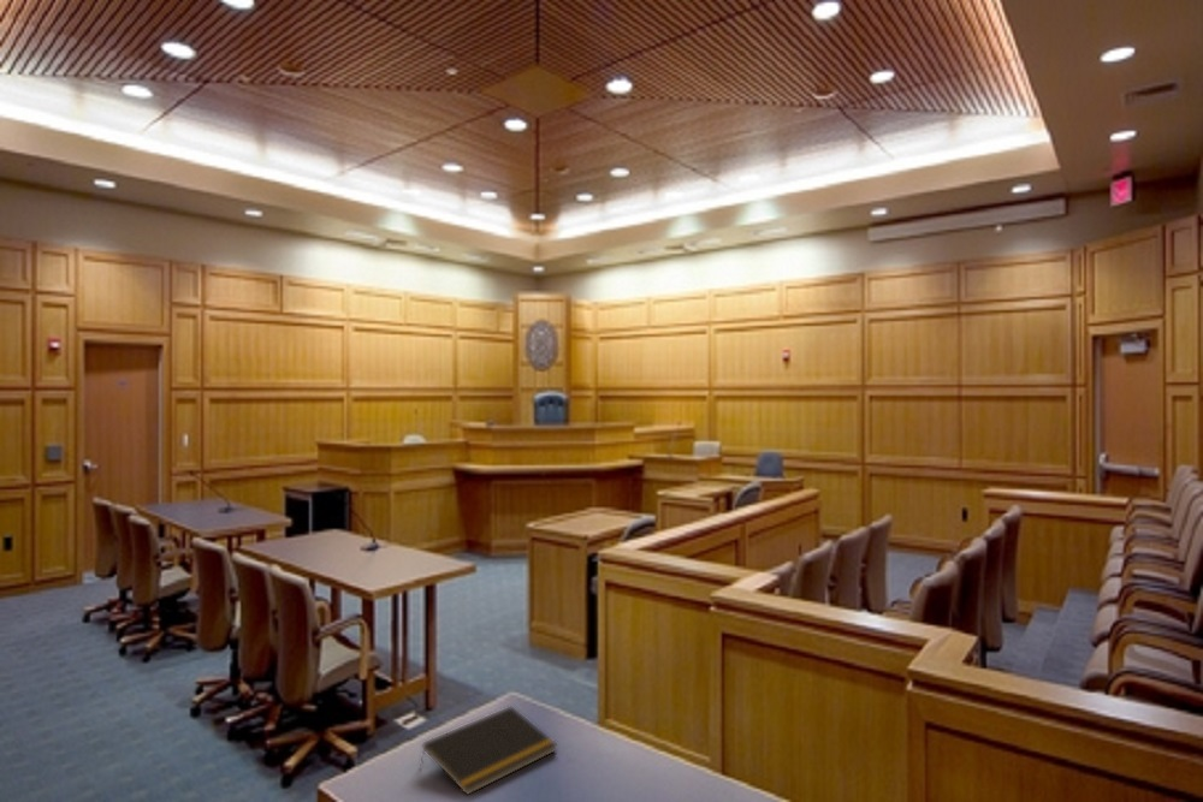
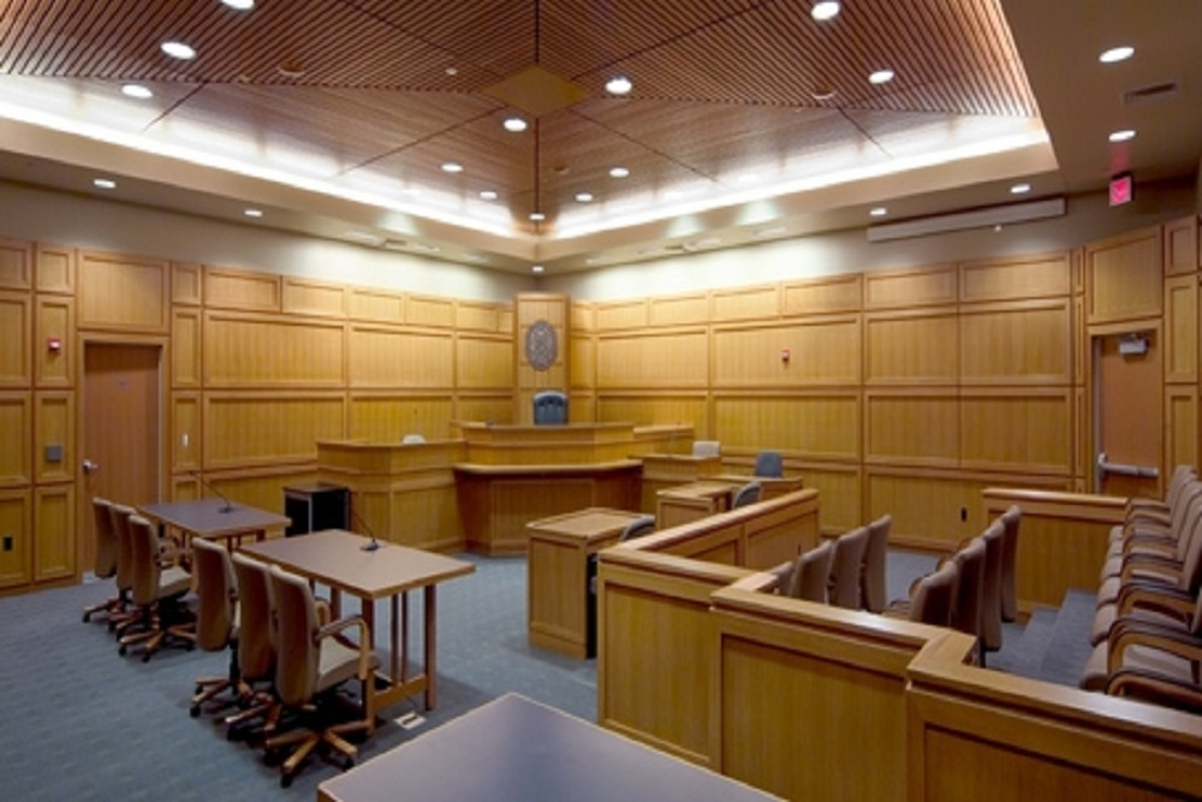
- notepad (491, 745)
